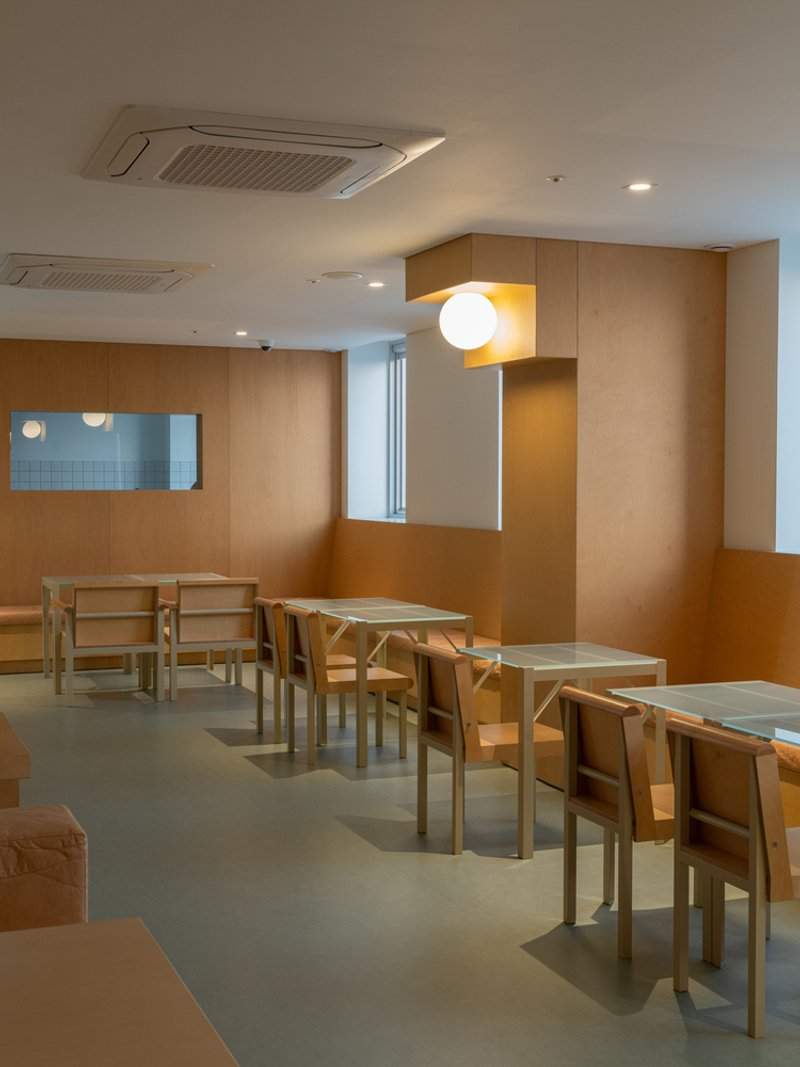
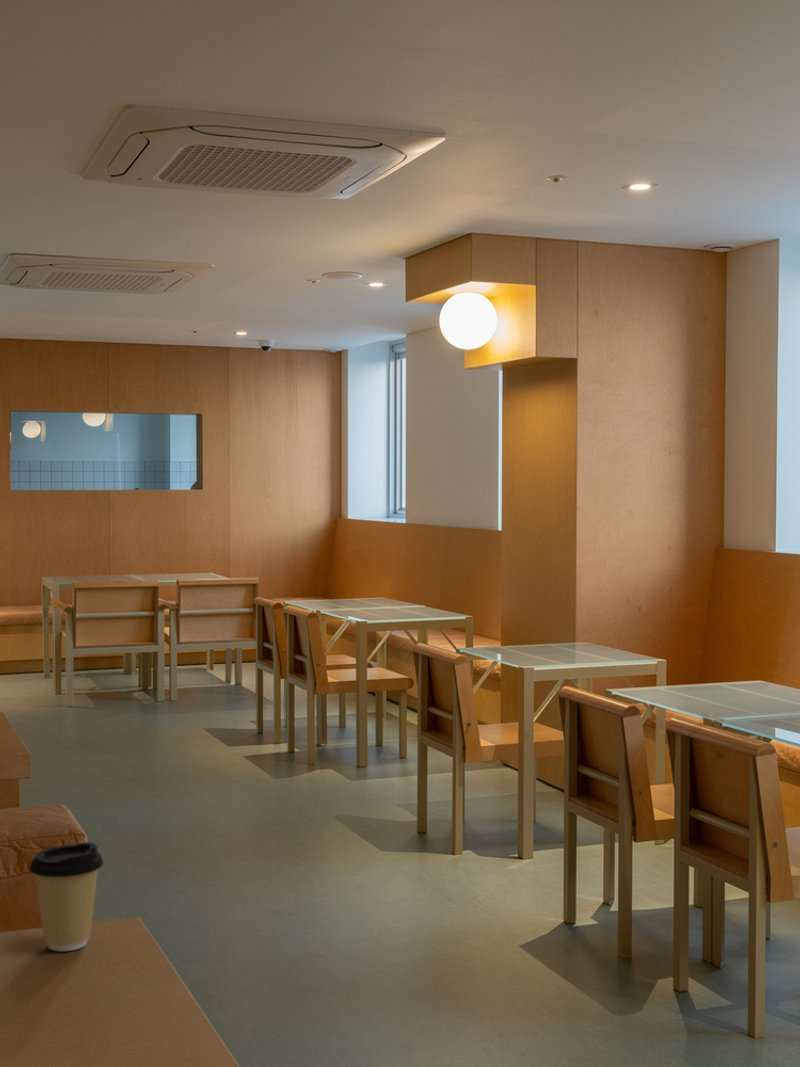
+ coffee cup (67, 896)
